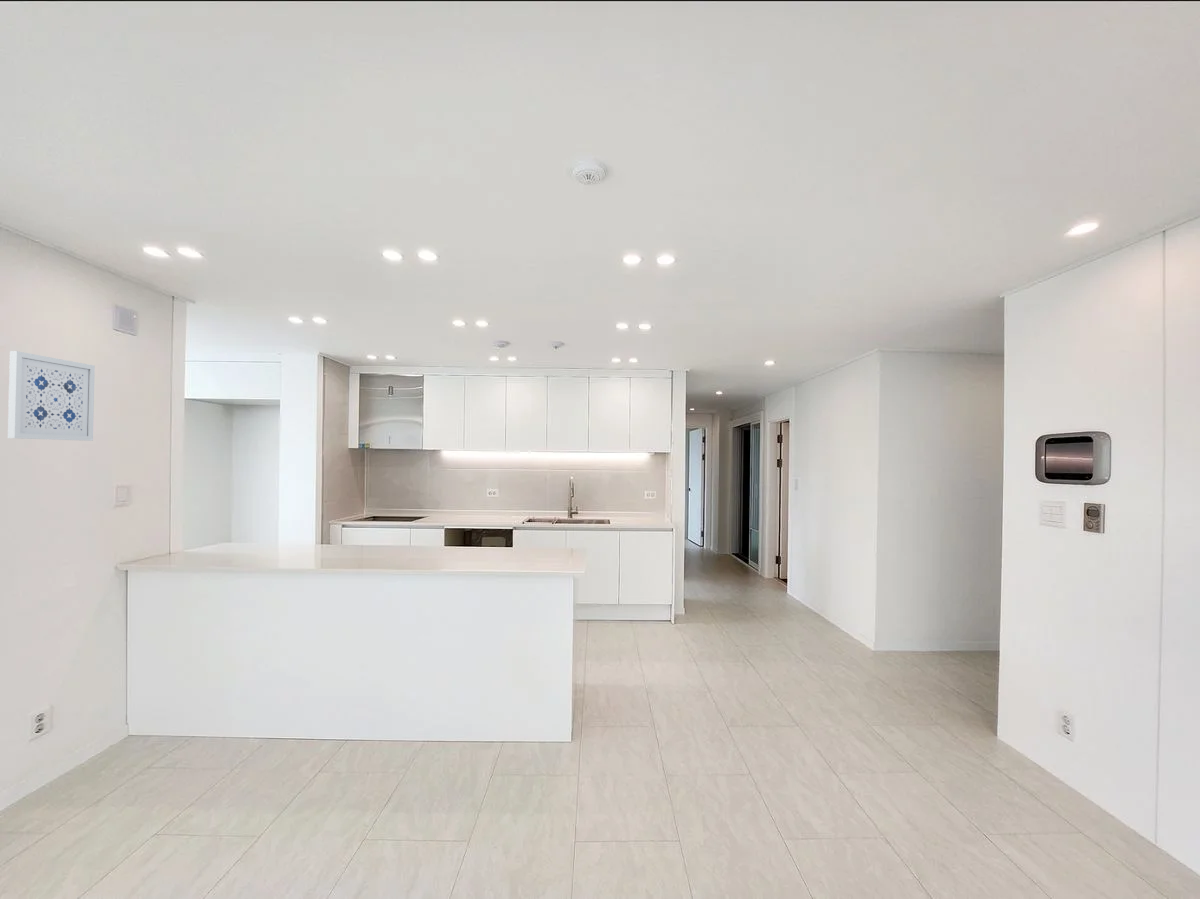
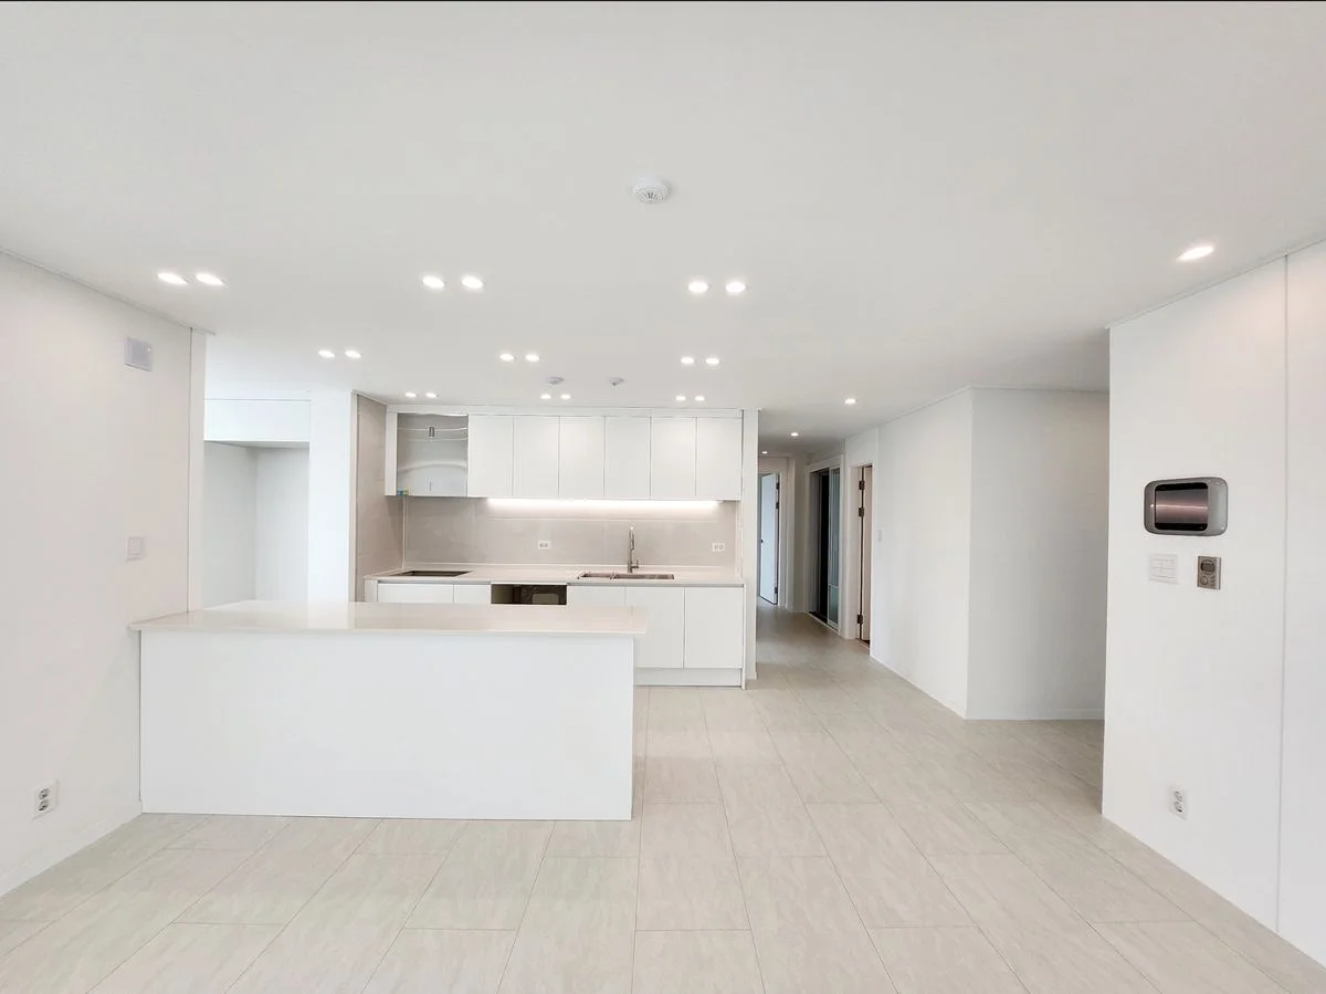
- wall art (54, 399)
